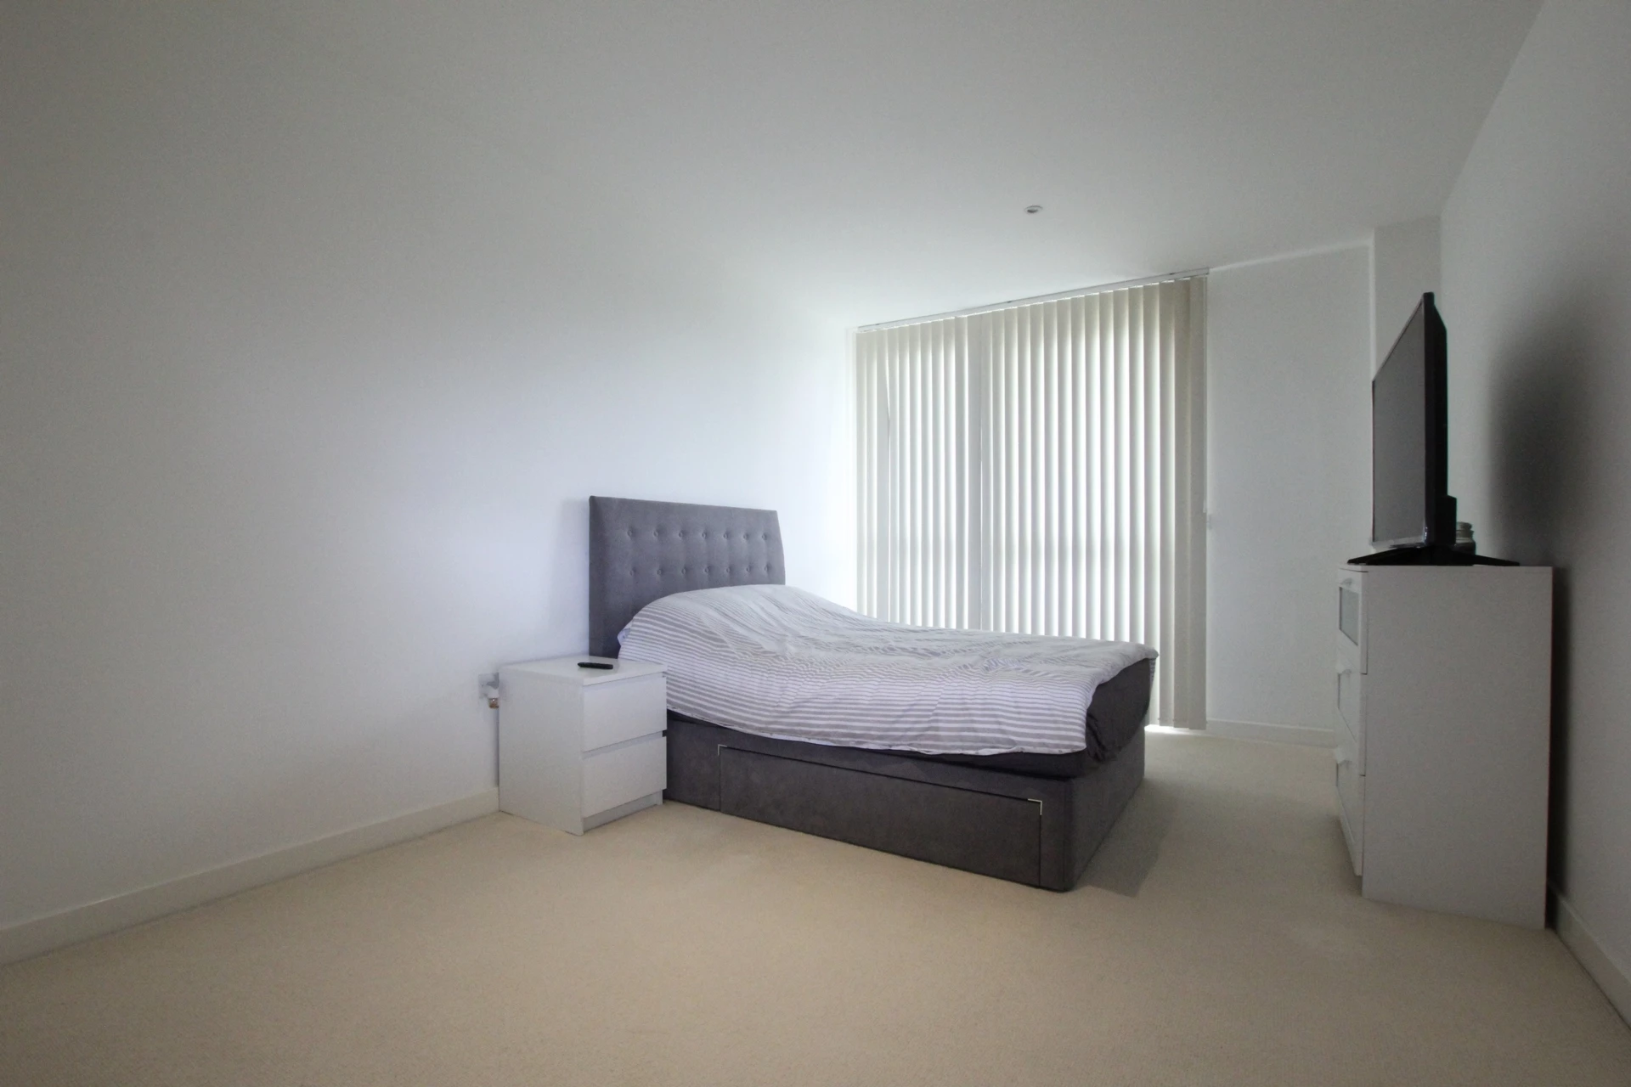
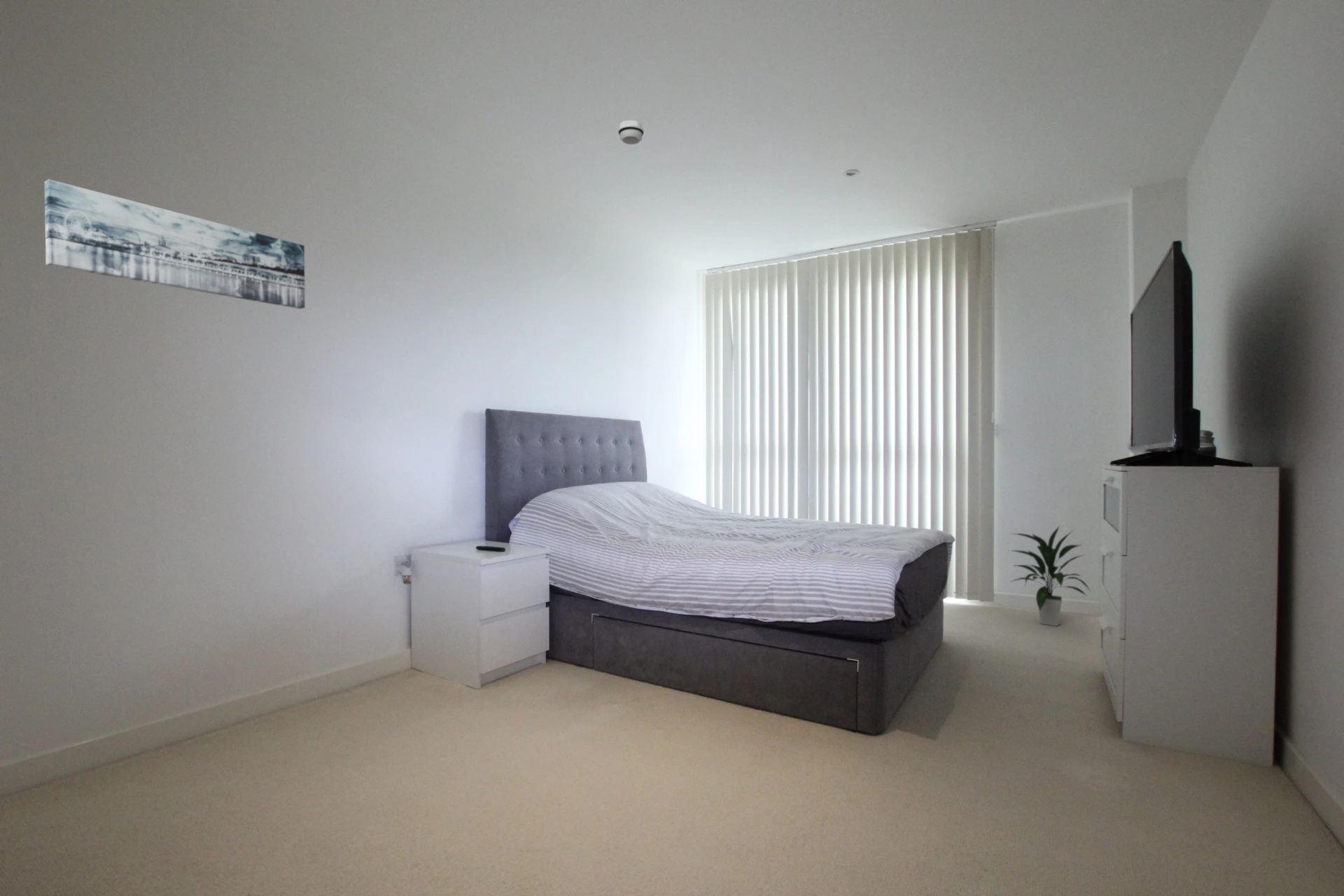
+ indoor plant (1048, 574)
+ smoke detector (631, 132)
+ wall art (193, 253)
